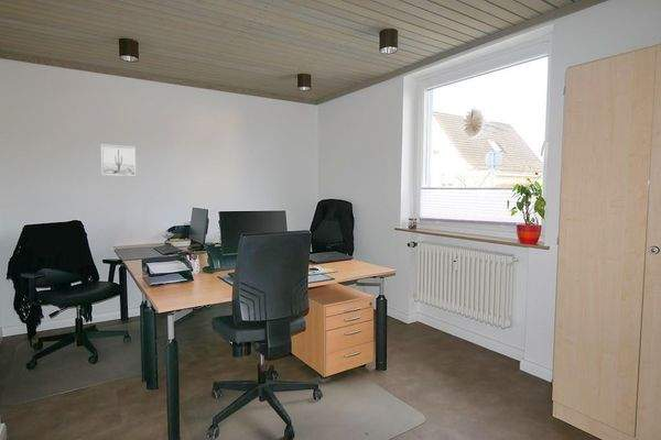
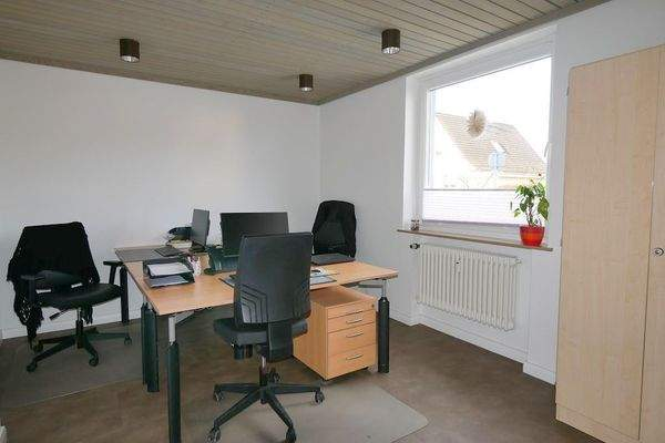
- wall art (118, 161)
